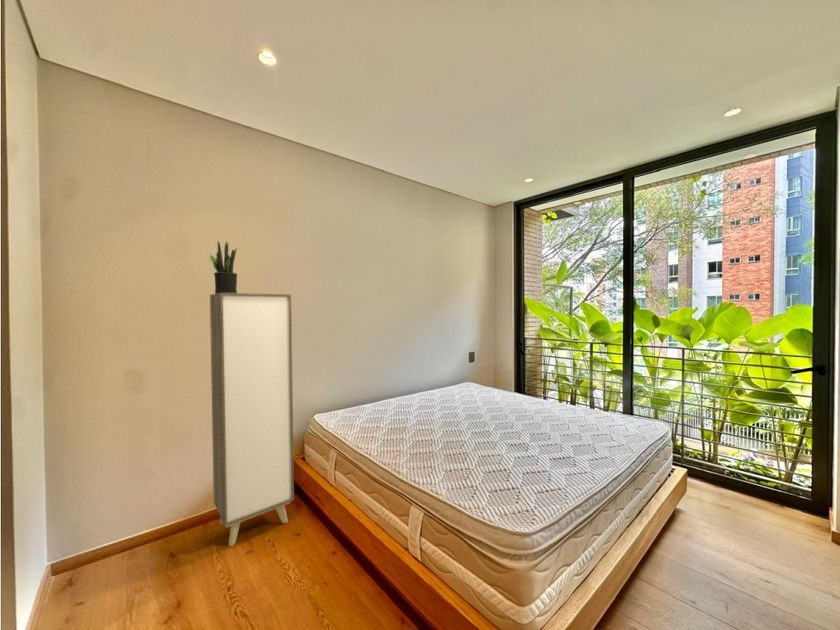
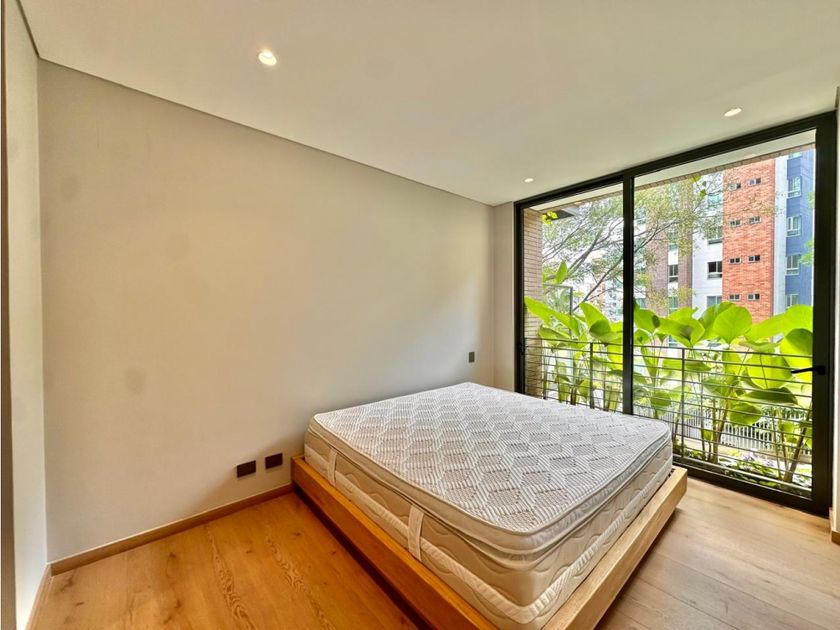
- potted plant (224, 267)
- cabinet (252, 409)
